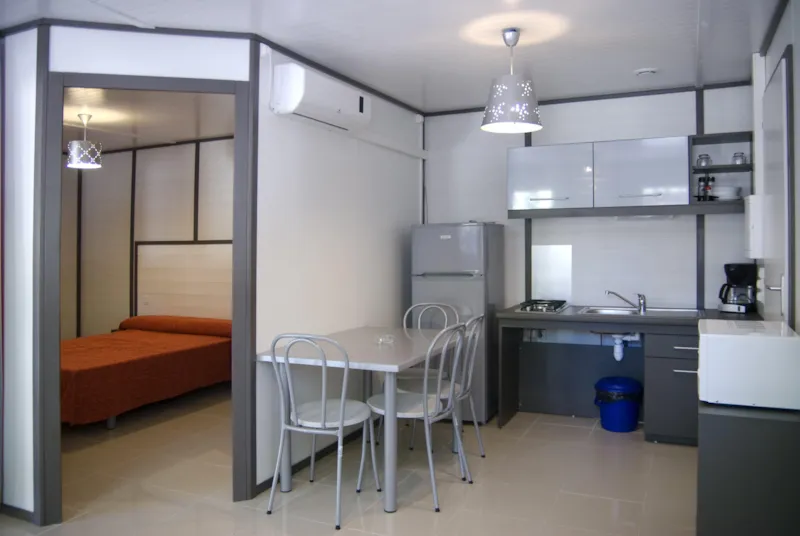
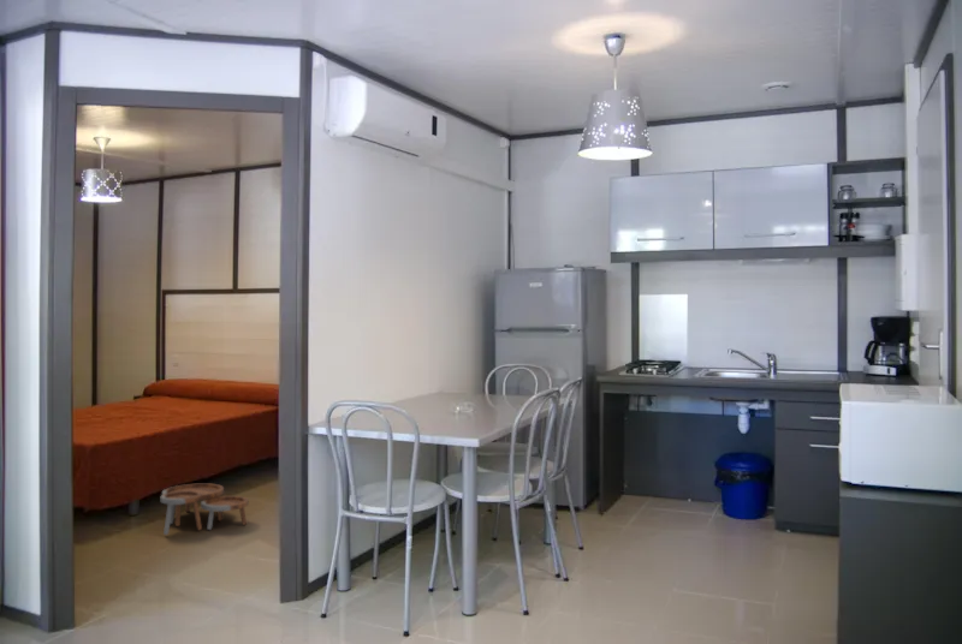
+ nesting tables (196, 506)
